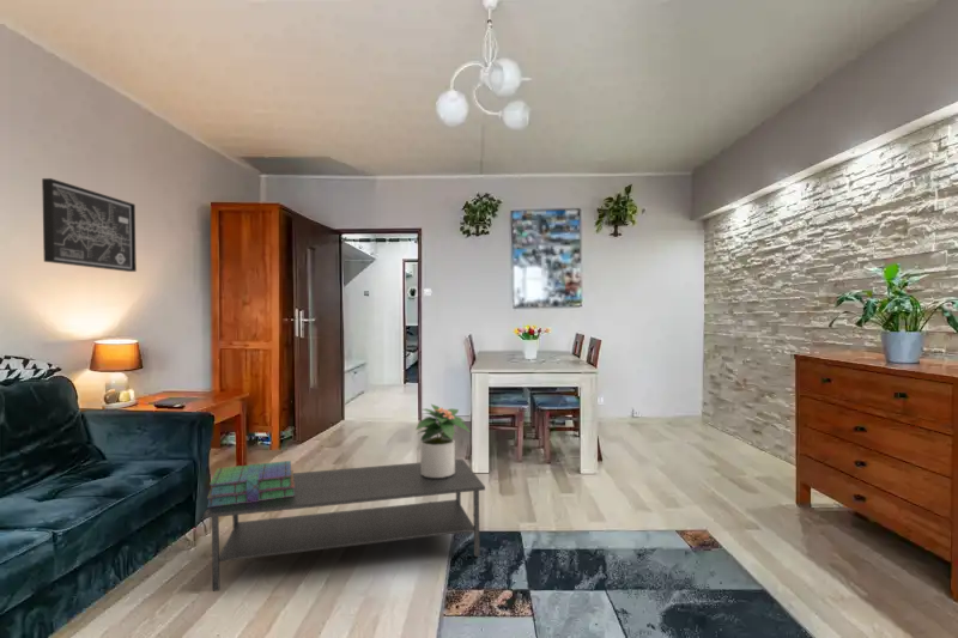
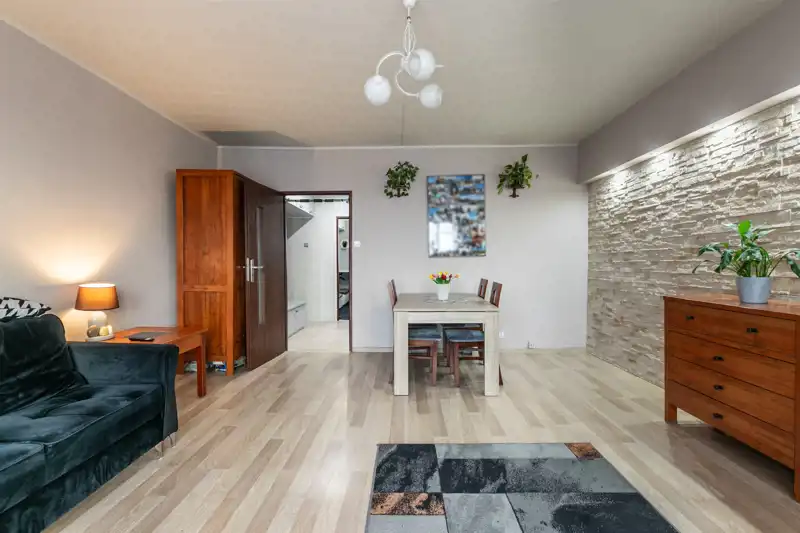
- wall art (93, 230)
- stack of books (253, 480)
- potted plant (441, 439)
- coffee table (353, 516)
